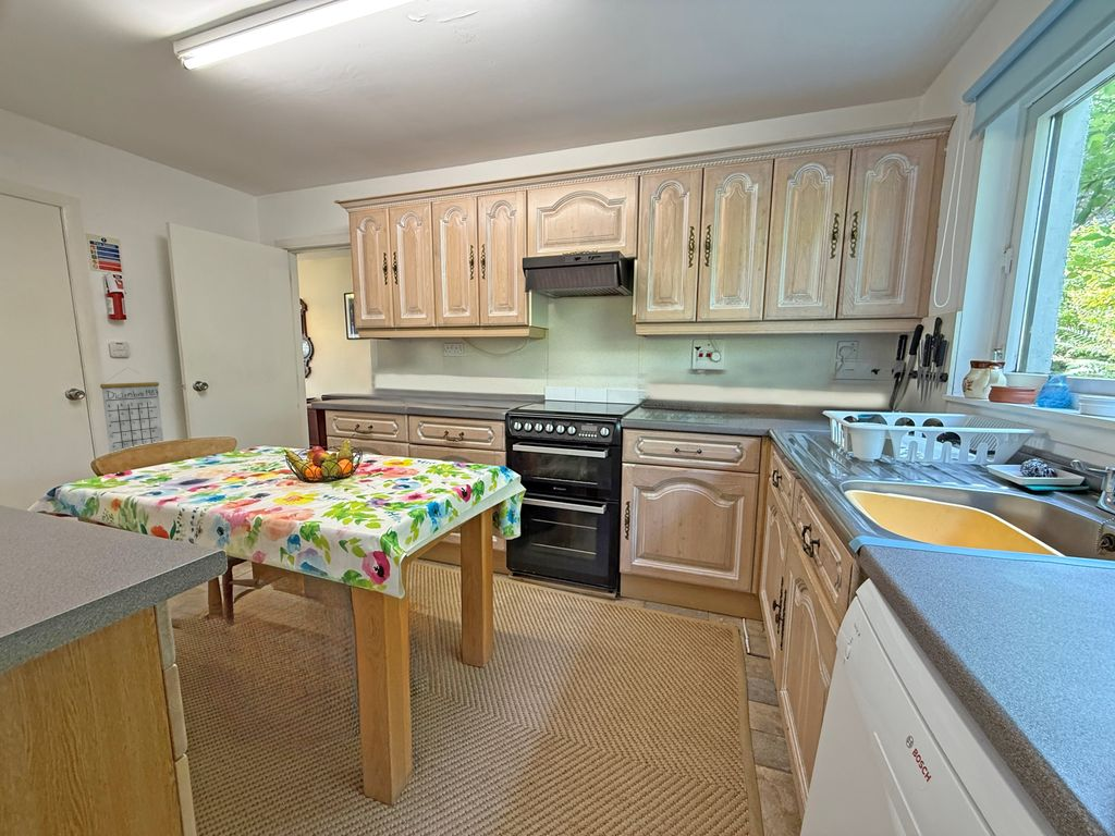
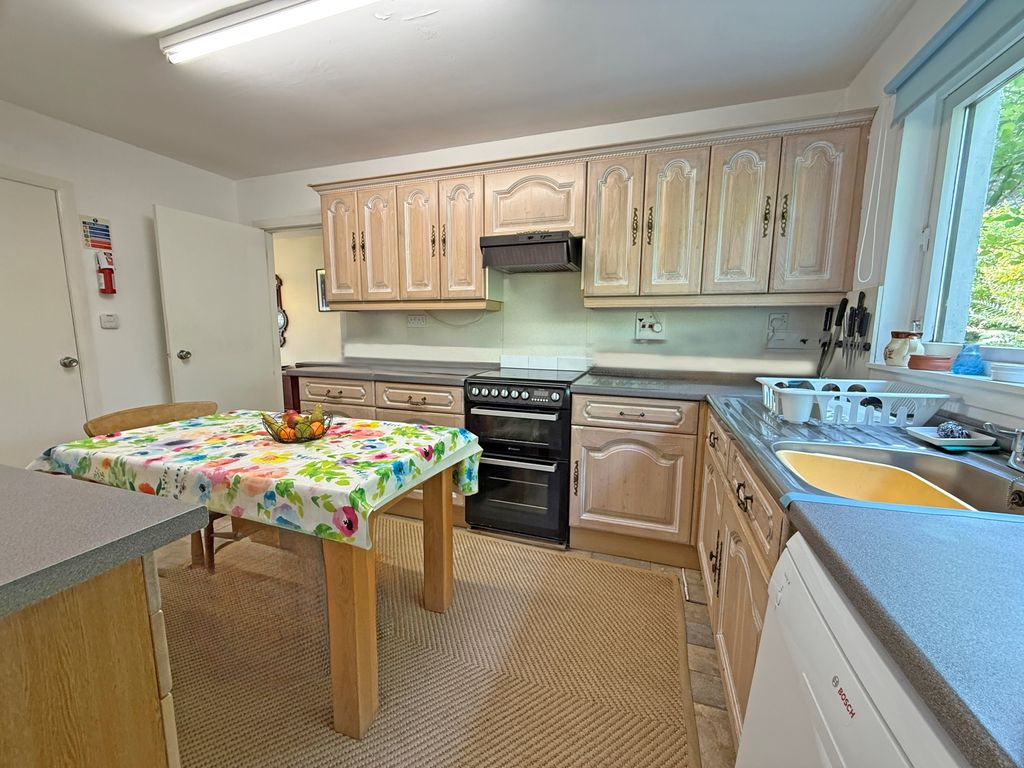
- calendar (133, 408)
